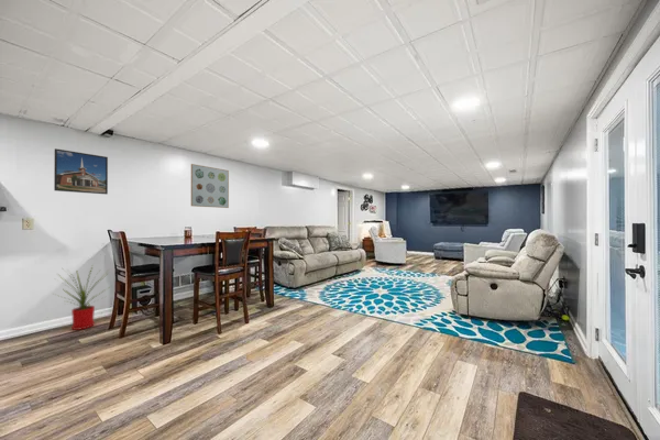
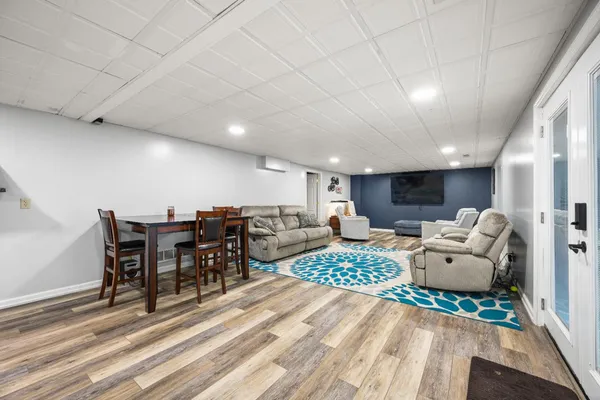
- house plant (82, 296)
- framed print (82, 173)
- wall art (210, 187)
